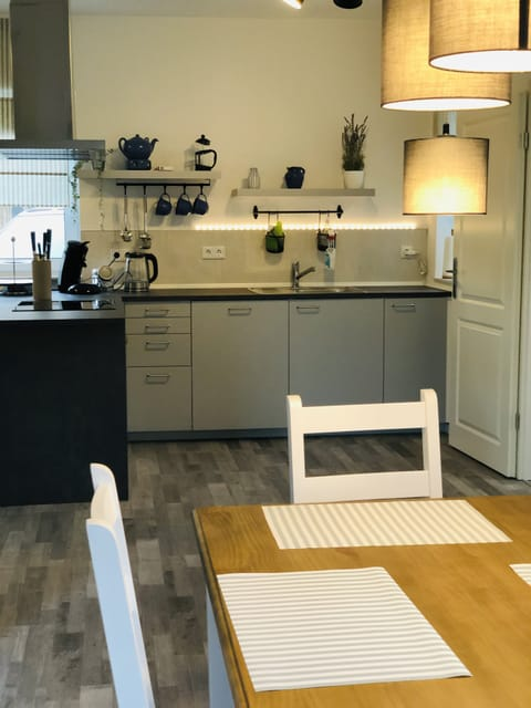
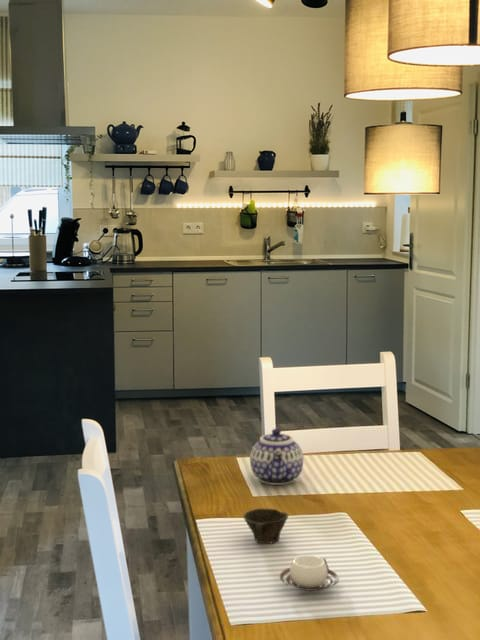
+ cup (308, 574)
+ teapot (276, 454)
+ cup (264, 527)
